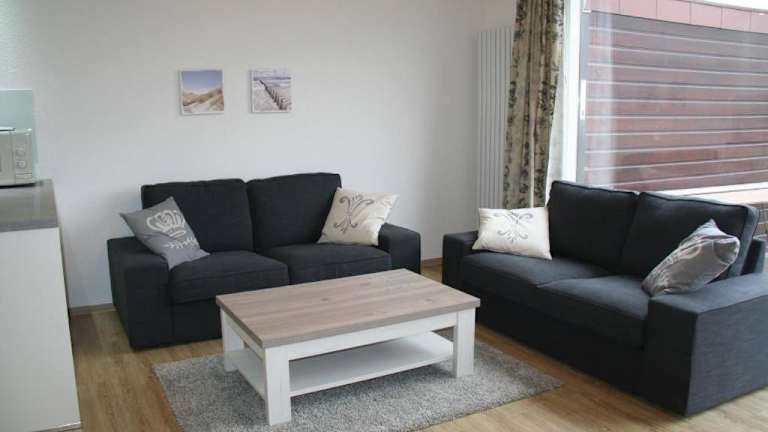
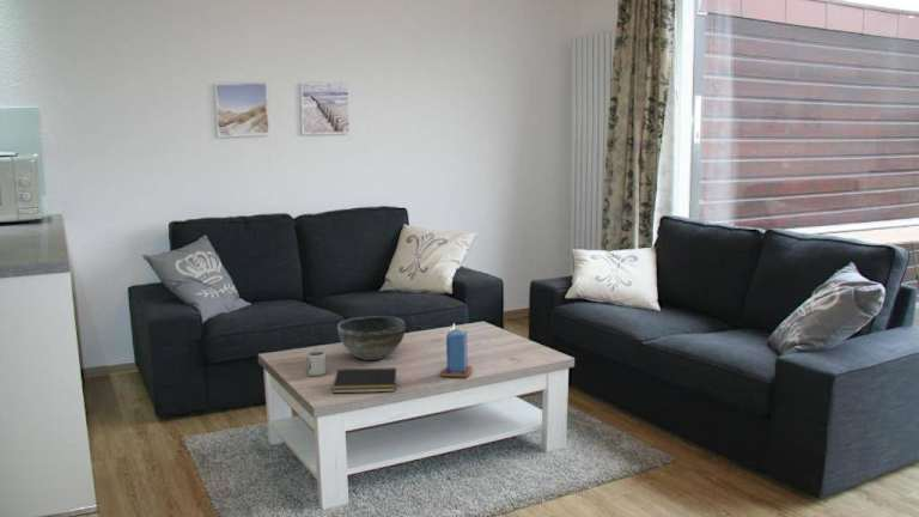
+ candle (456, 348)
+ notepad (365, 379)
+ cup (316, 363)
+ bowl (371, 339)
